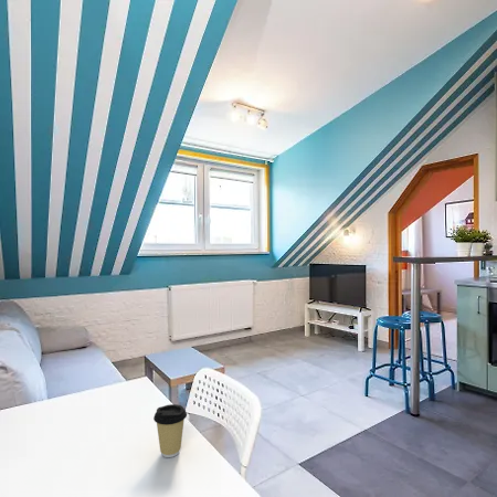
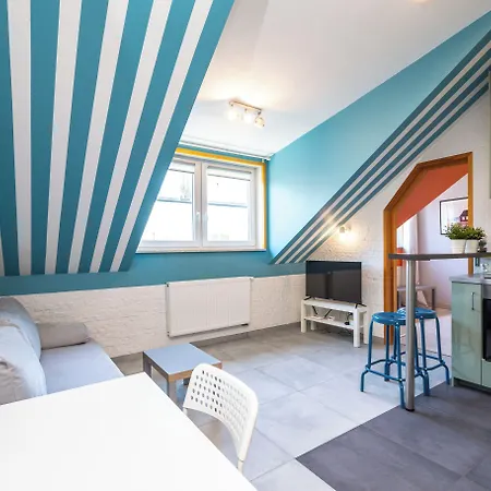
- coffee cup (170, 430)
